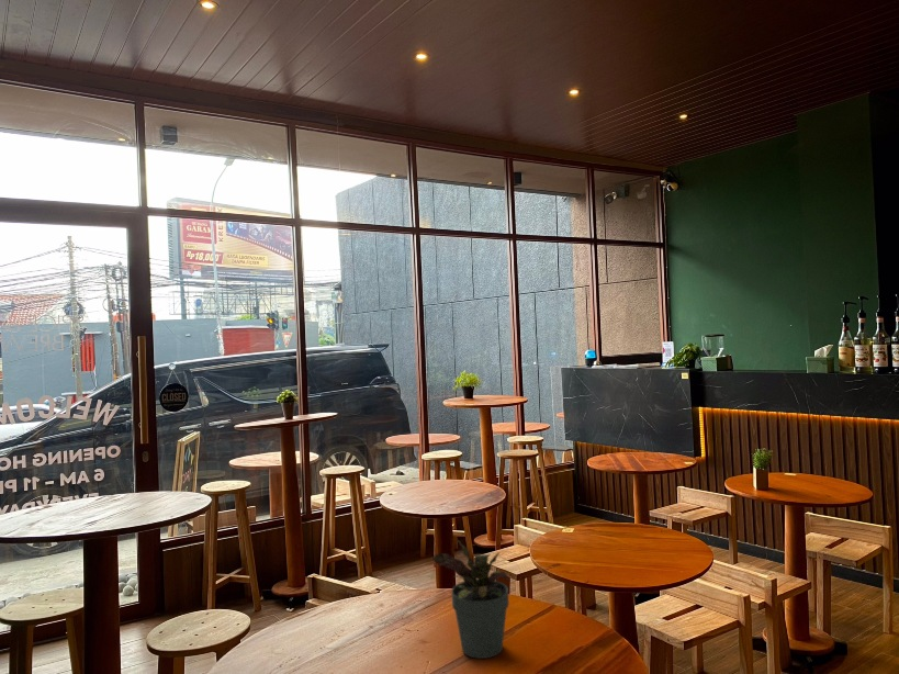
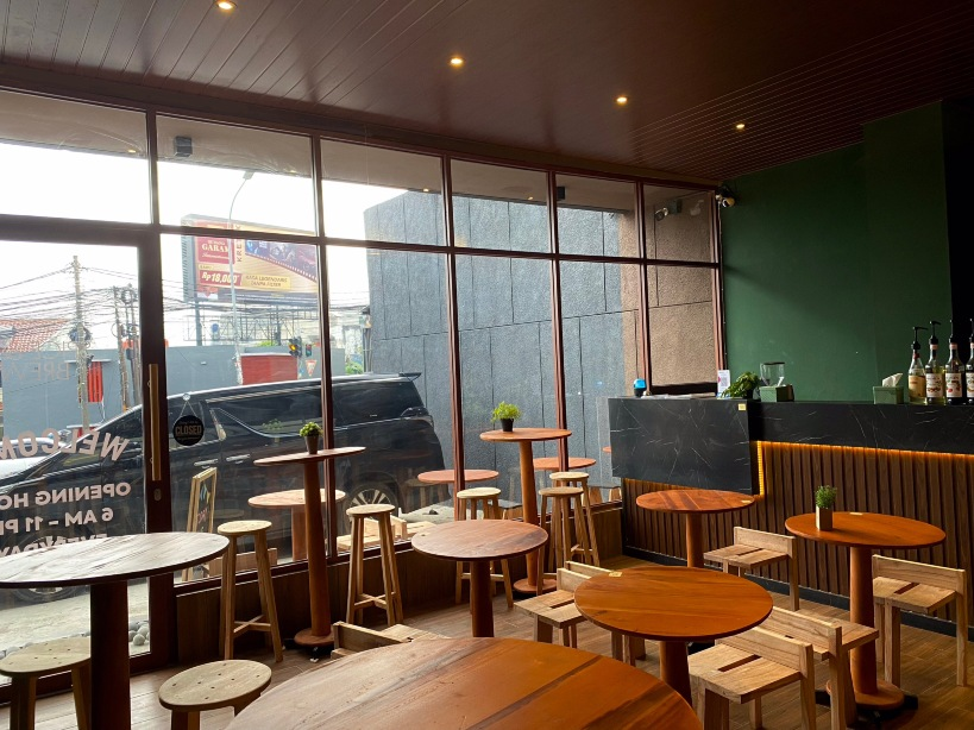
- potted plant (470, 591)
